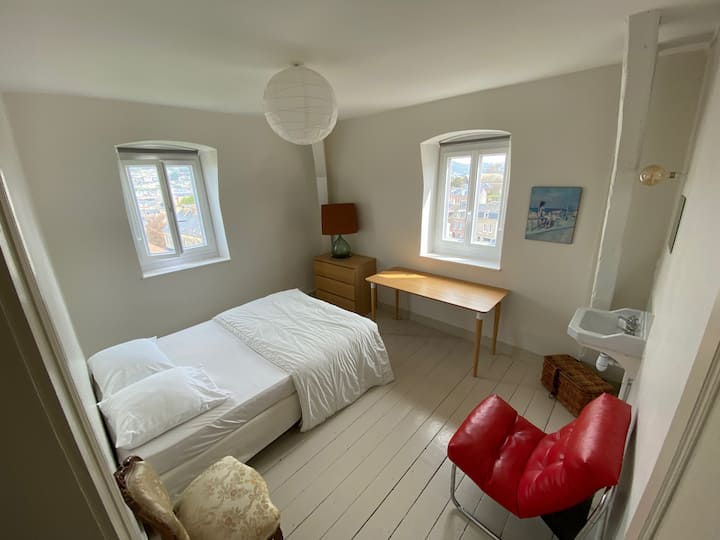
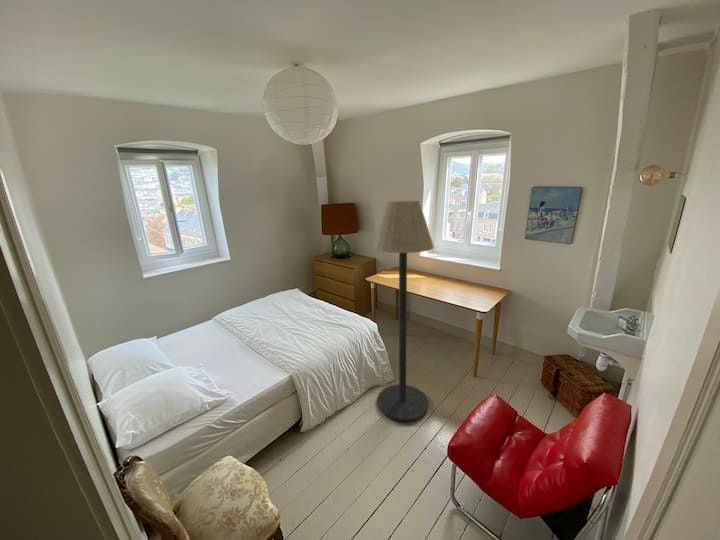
+ floor lamp (402, 311)
